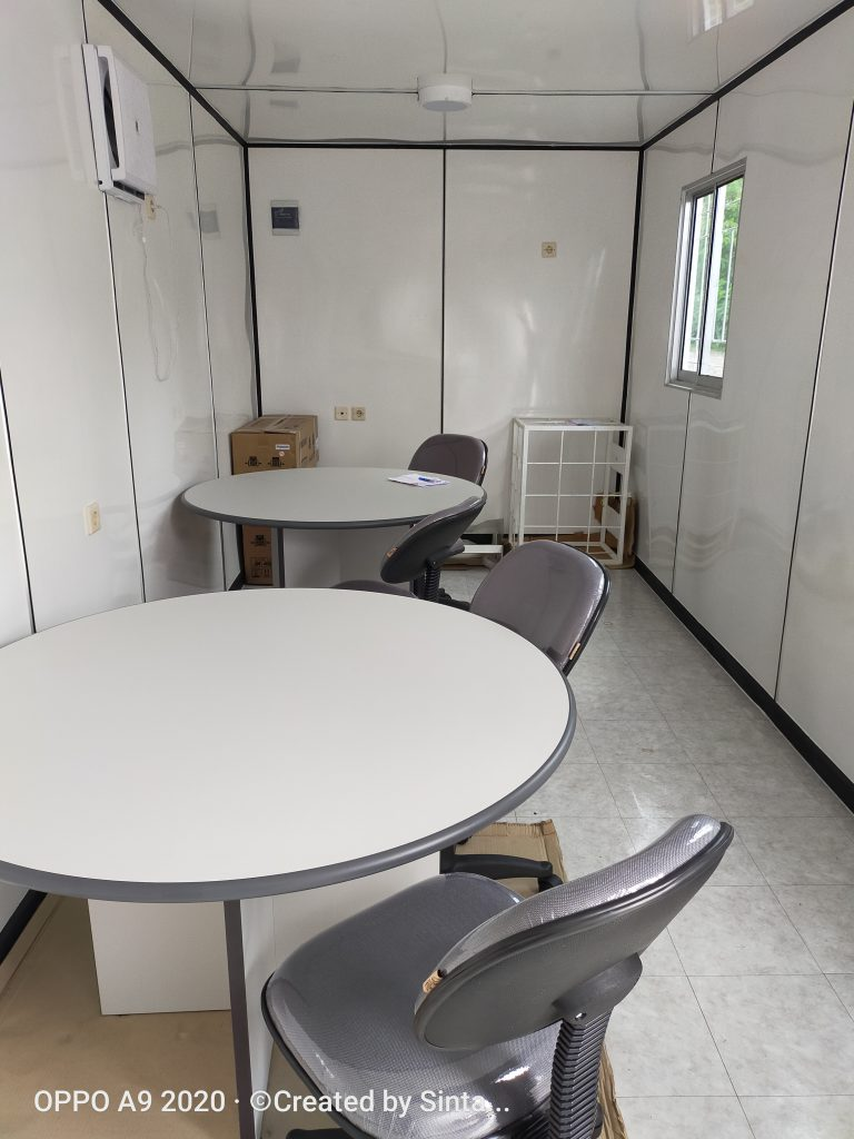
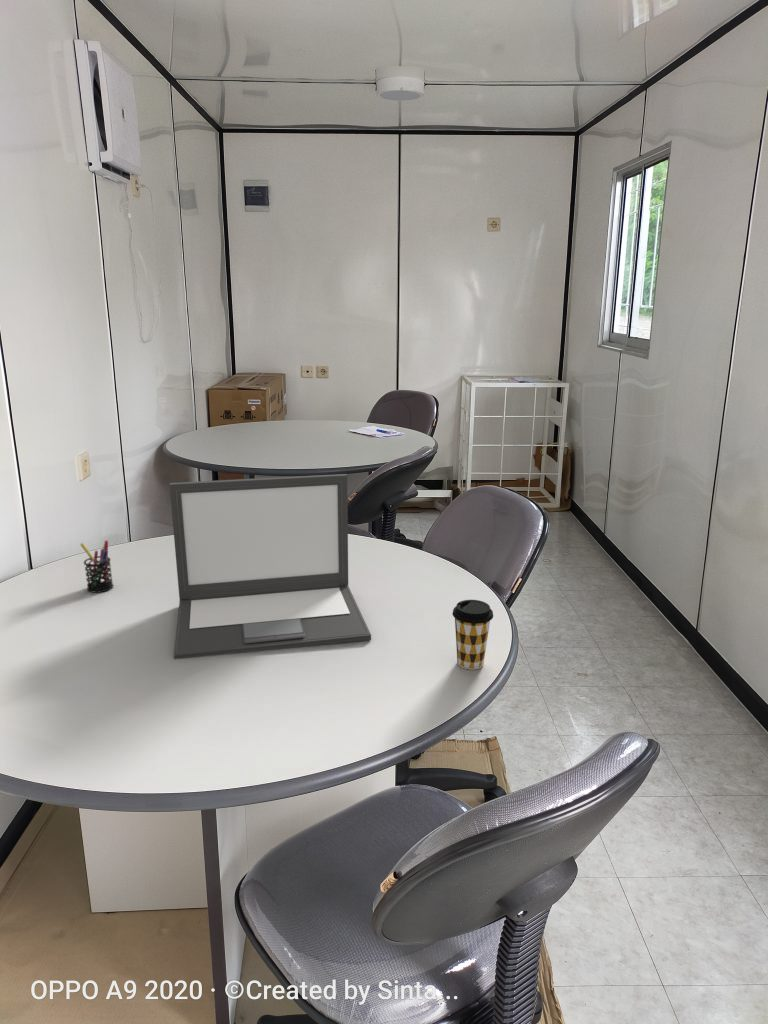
+ pen holder (100, 563)
+ laptop (267, 559)
+ coffee cup (471, 635)
